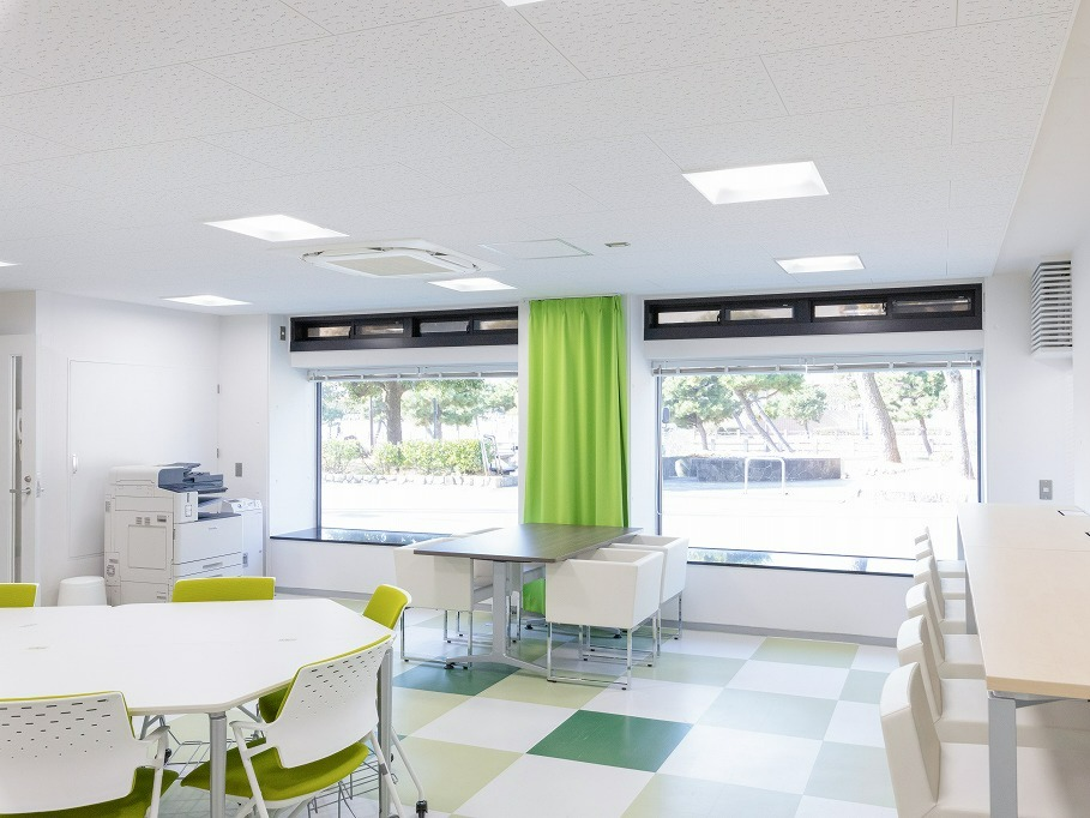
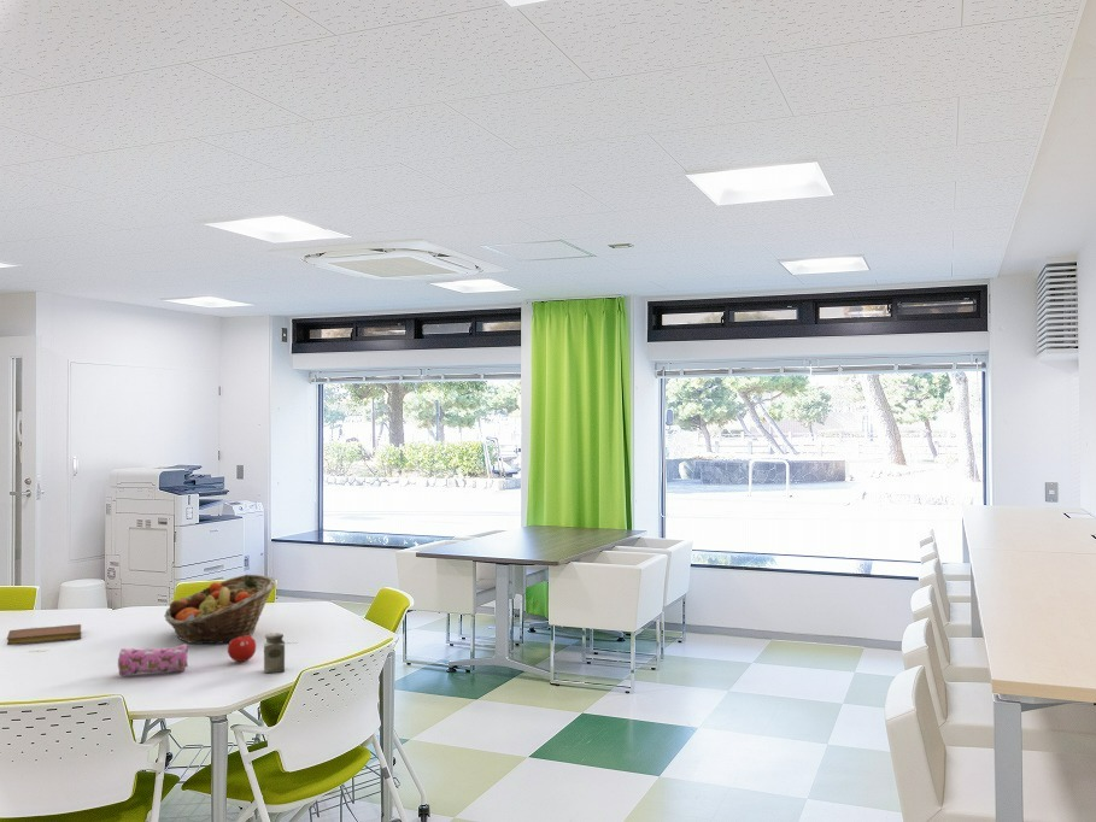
+ pencil case (152, 659)
+ fruit (241, 646)
+ fruit basket (221, 607)
+ salt shaker (274, 651)
+ notebook (45, 634)
